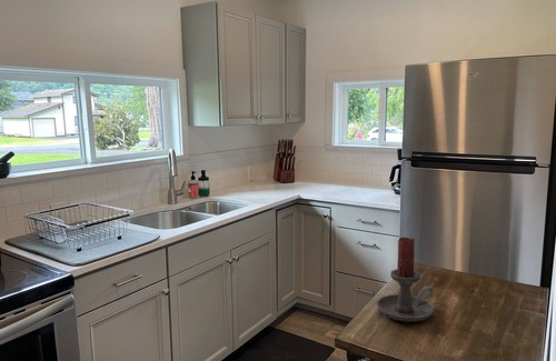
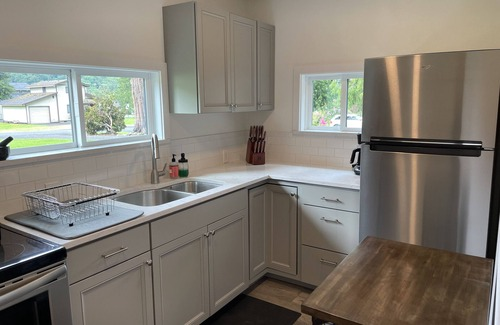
- candle holder (410, 272)
